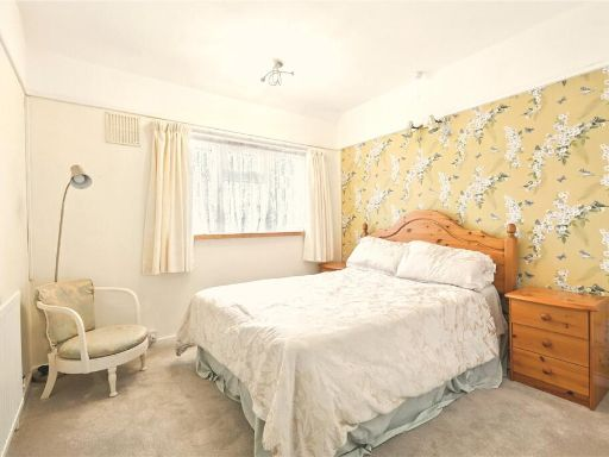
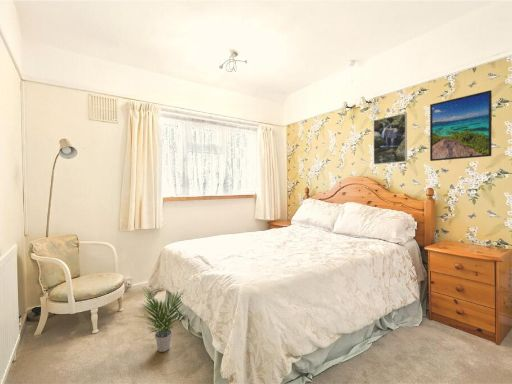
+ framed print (389, 140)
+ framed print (458, 128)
+ potted plant (162, 318)
